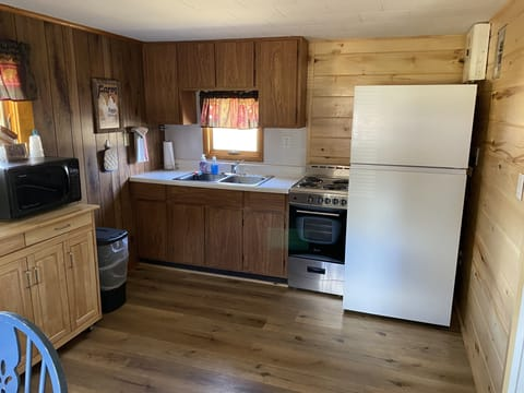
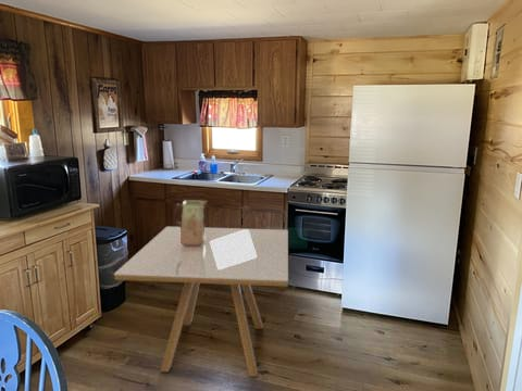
+ dining table (215, 282)
+ vase (190, 222)
